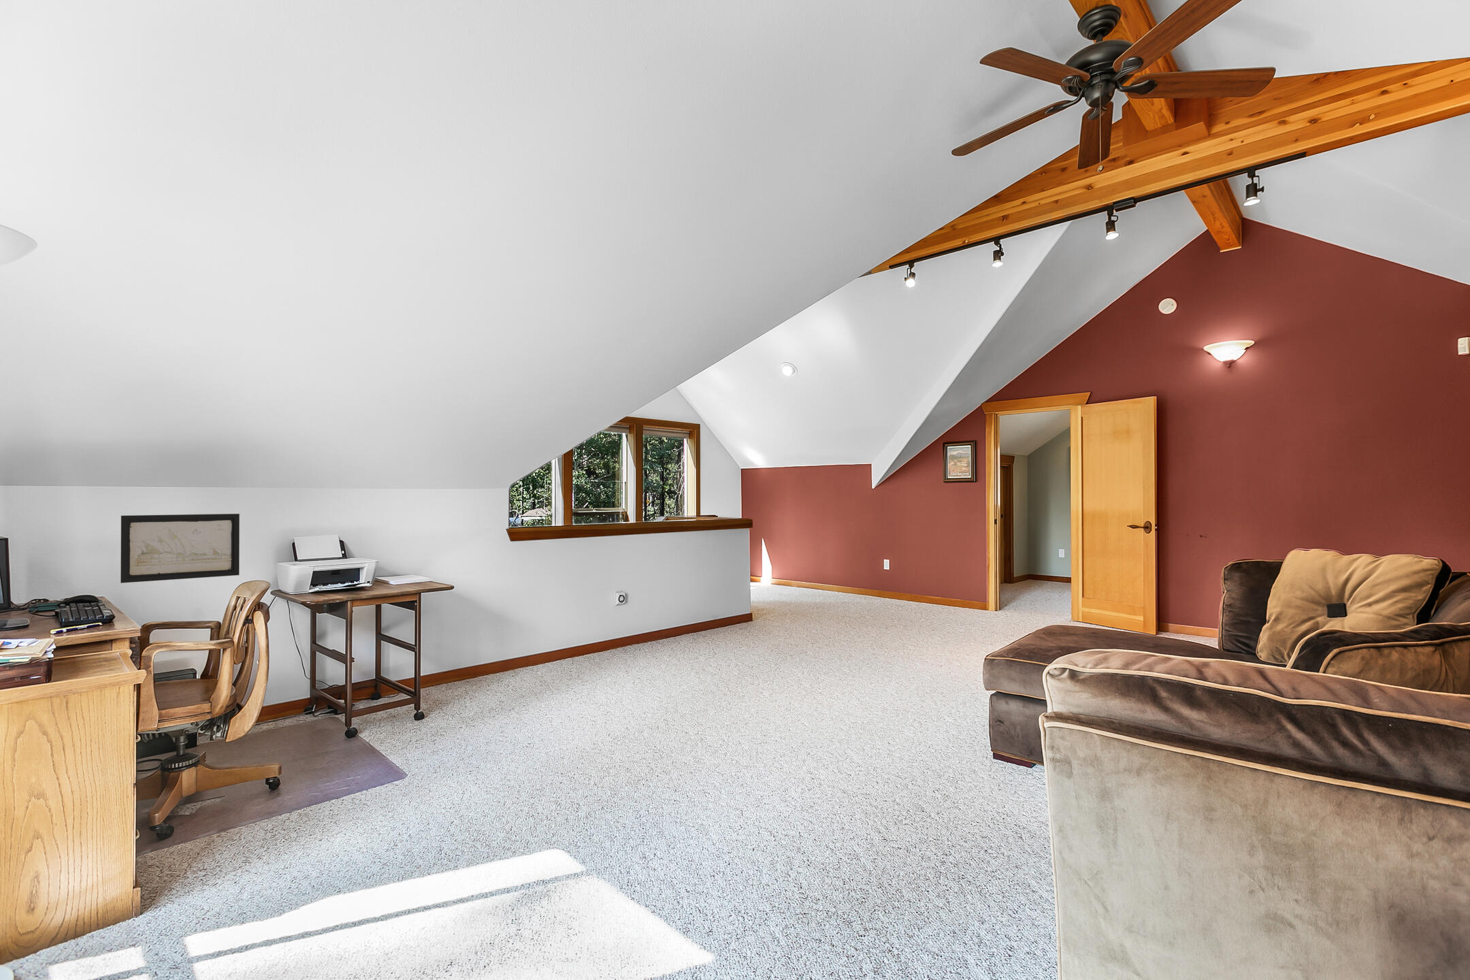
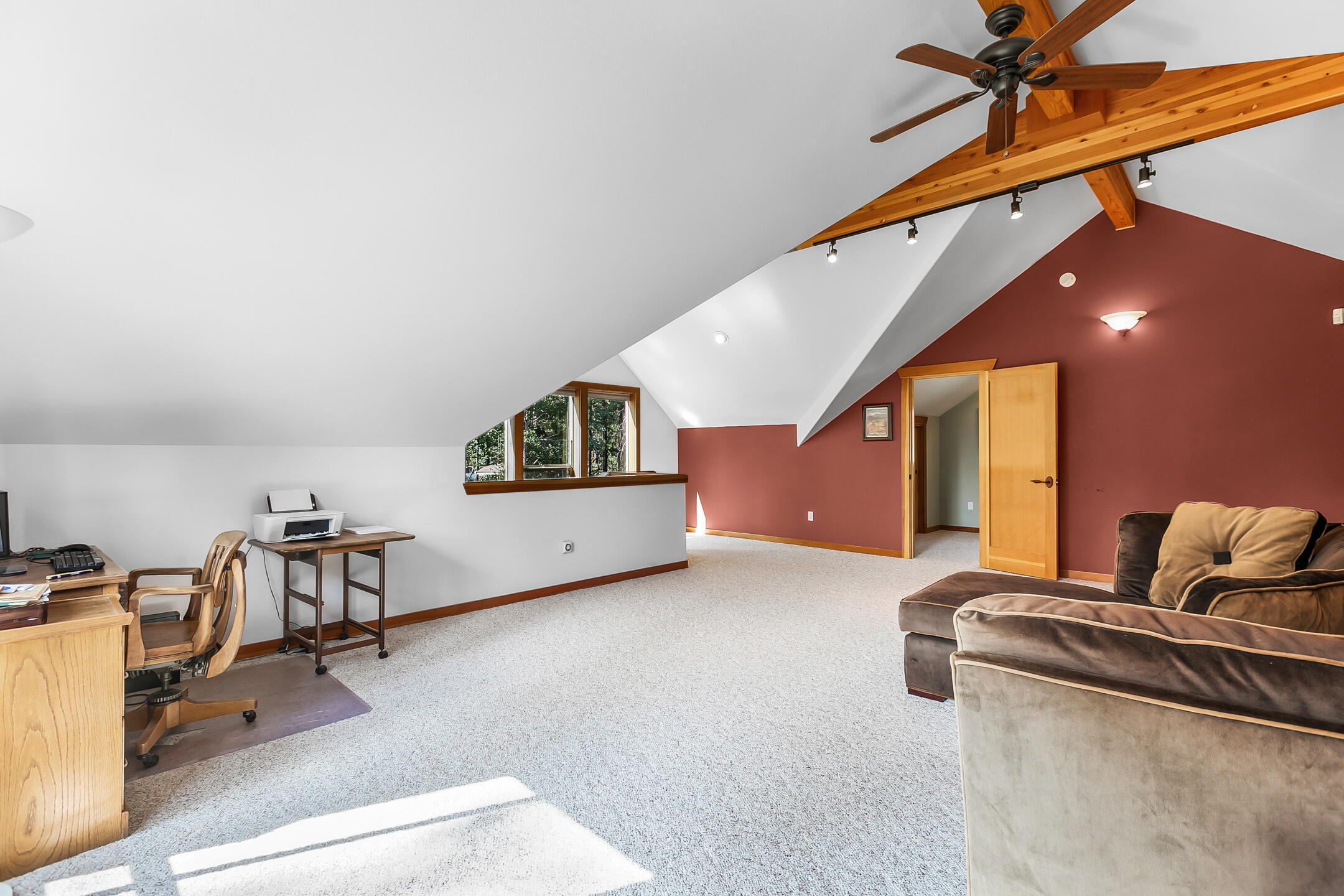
- wall art (183, 547)
